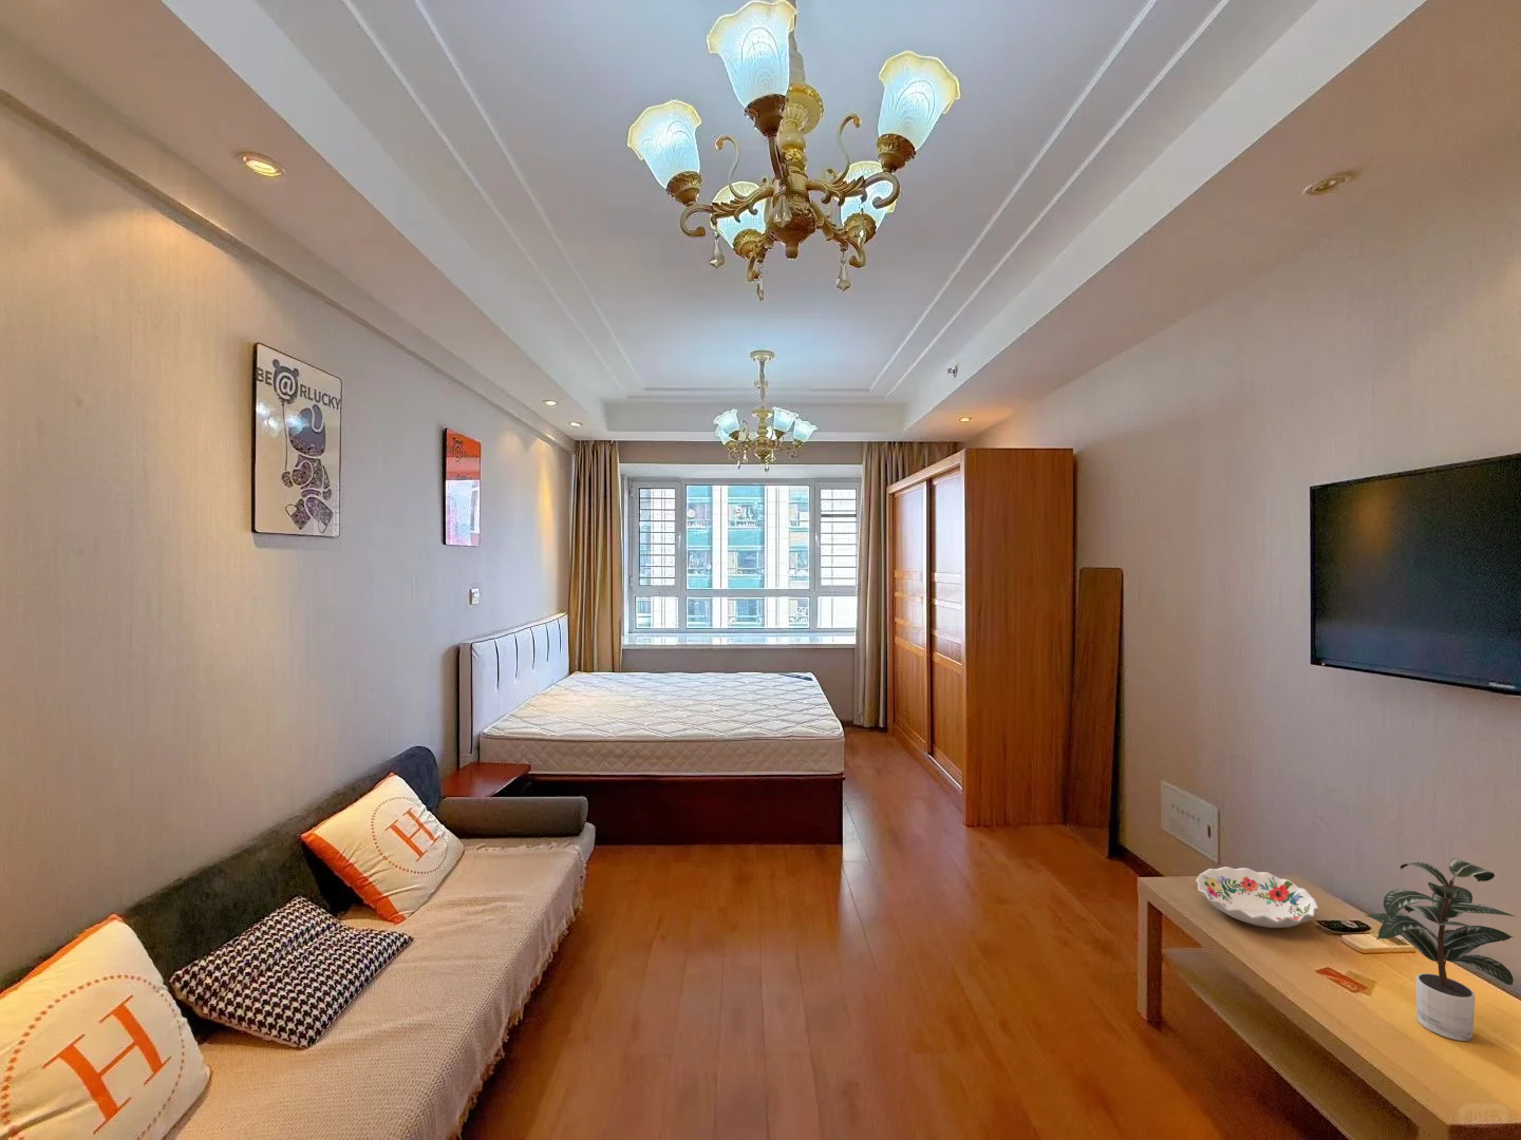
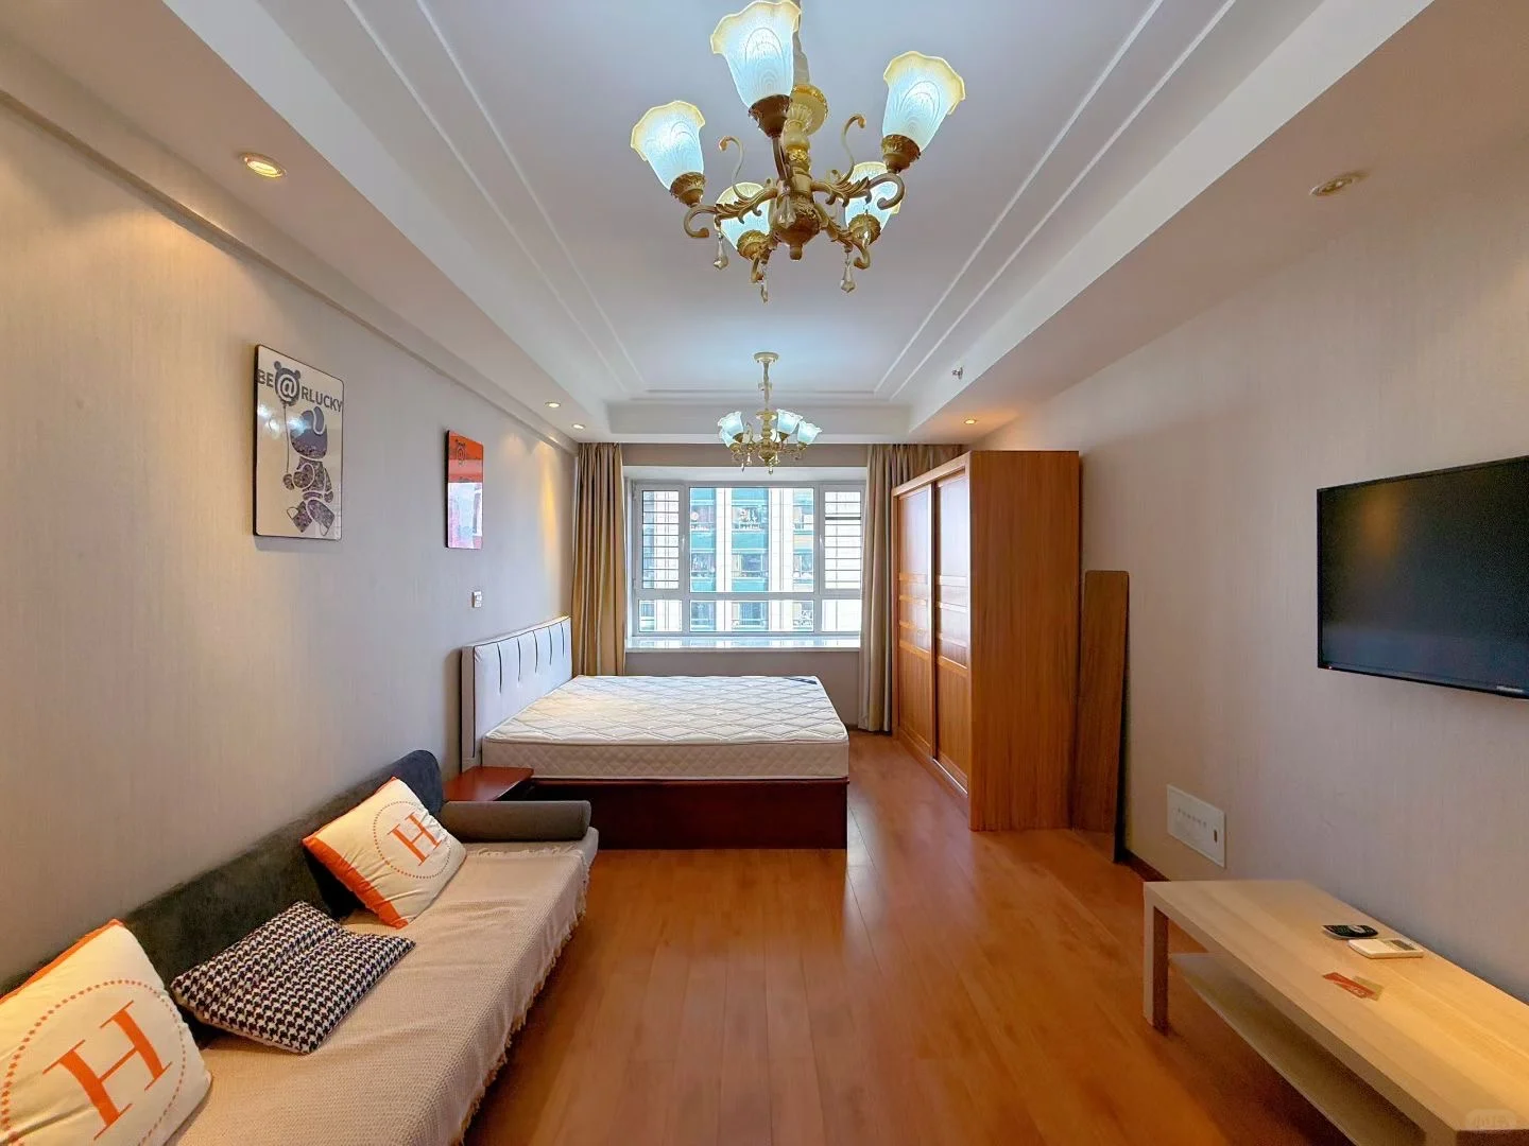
- decorative bowl (1254, 899)
- potted plant (1428, 942)
